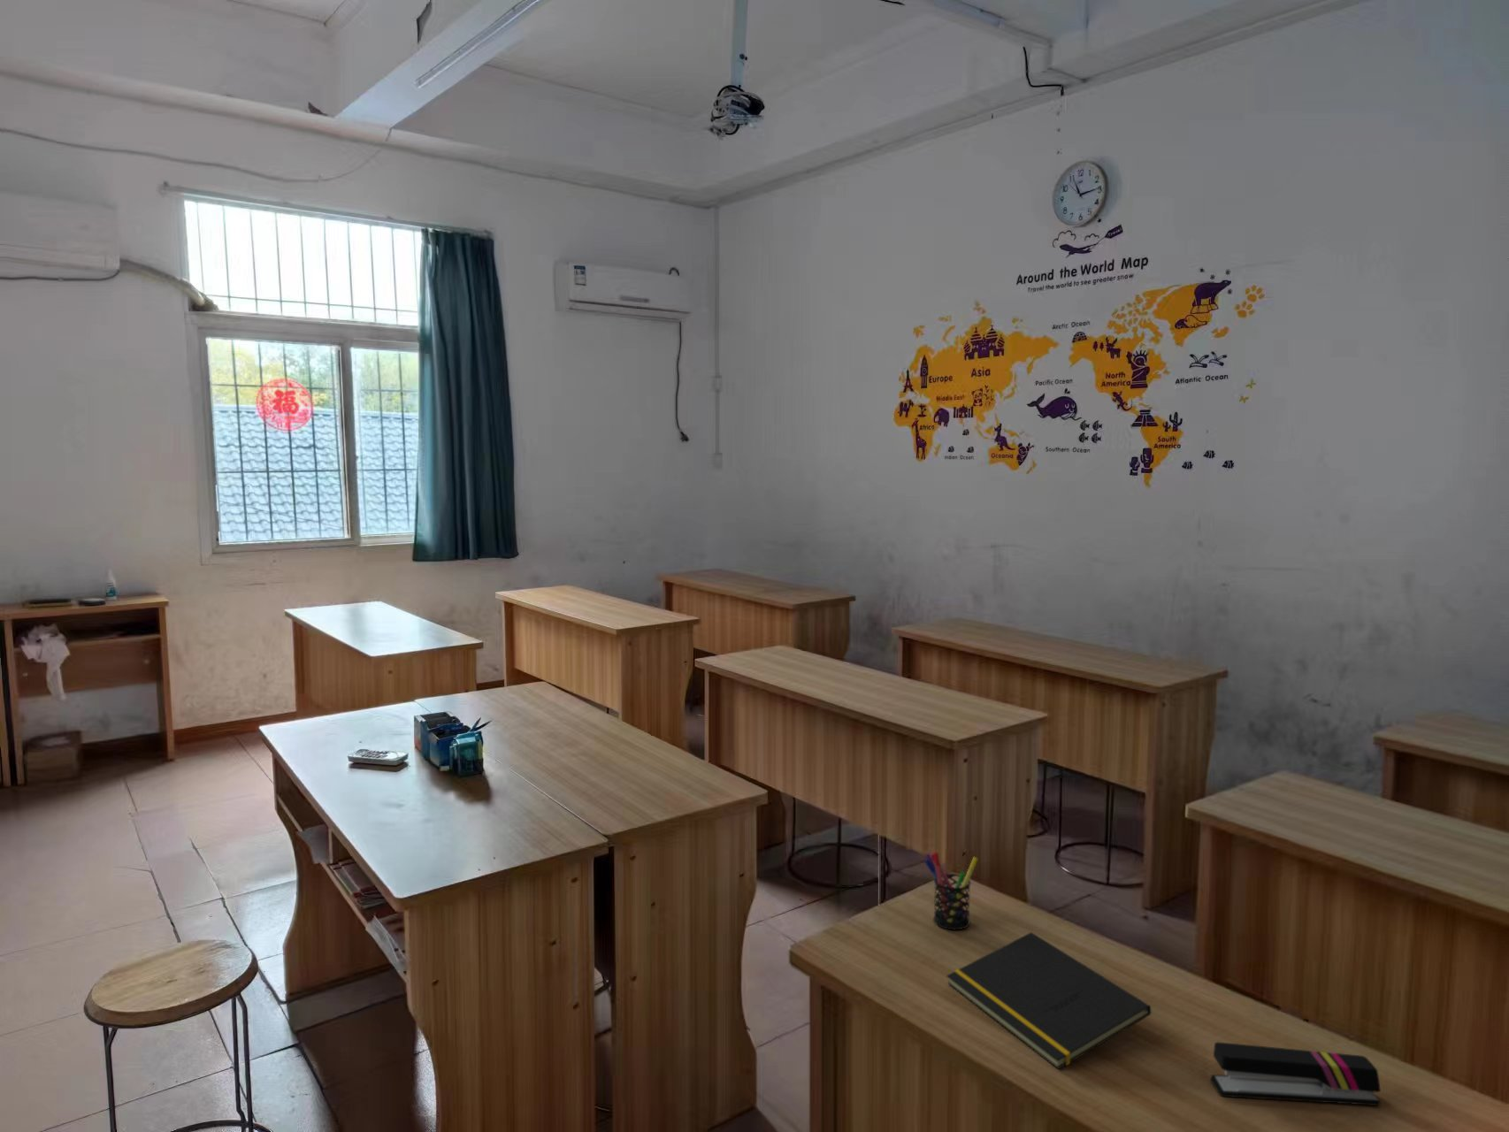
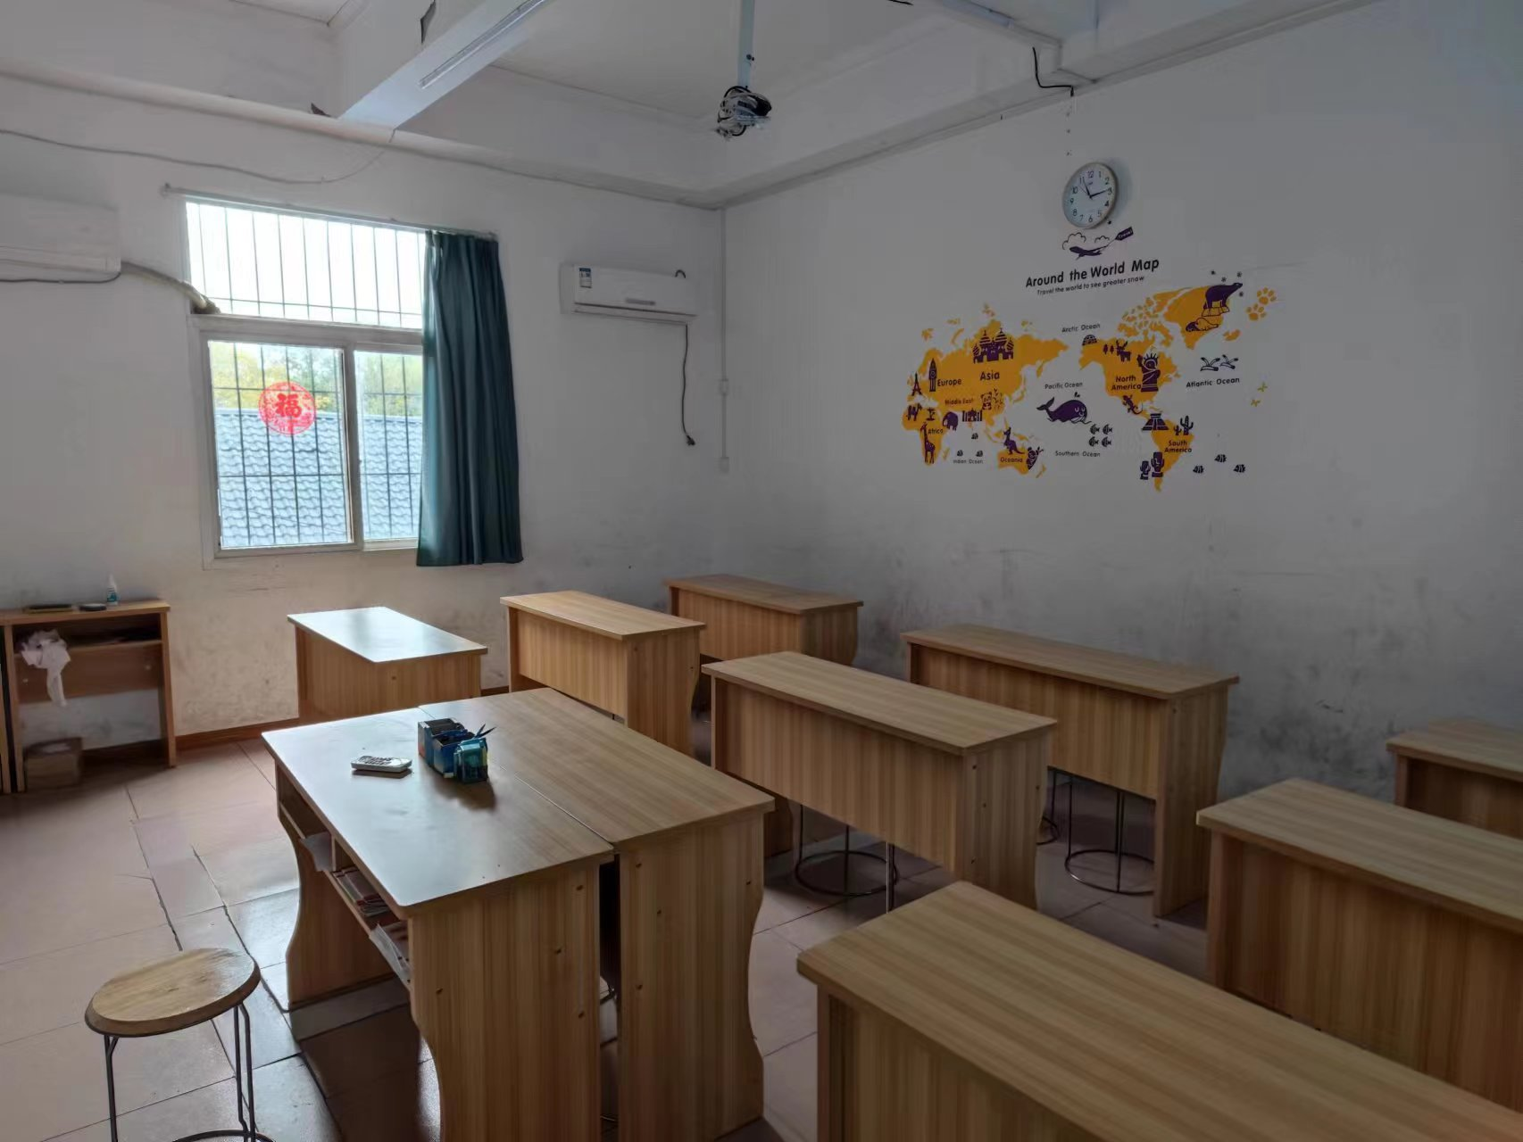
- pen holder (951, 888)
- stapler (1294, 1071)
- notepad (1044, 994)
